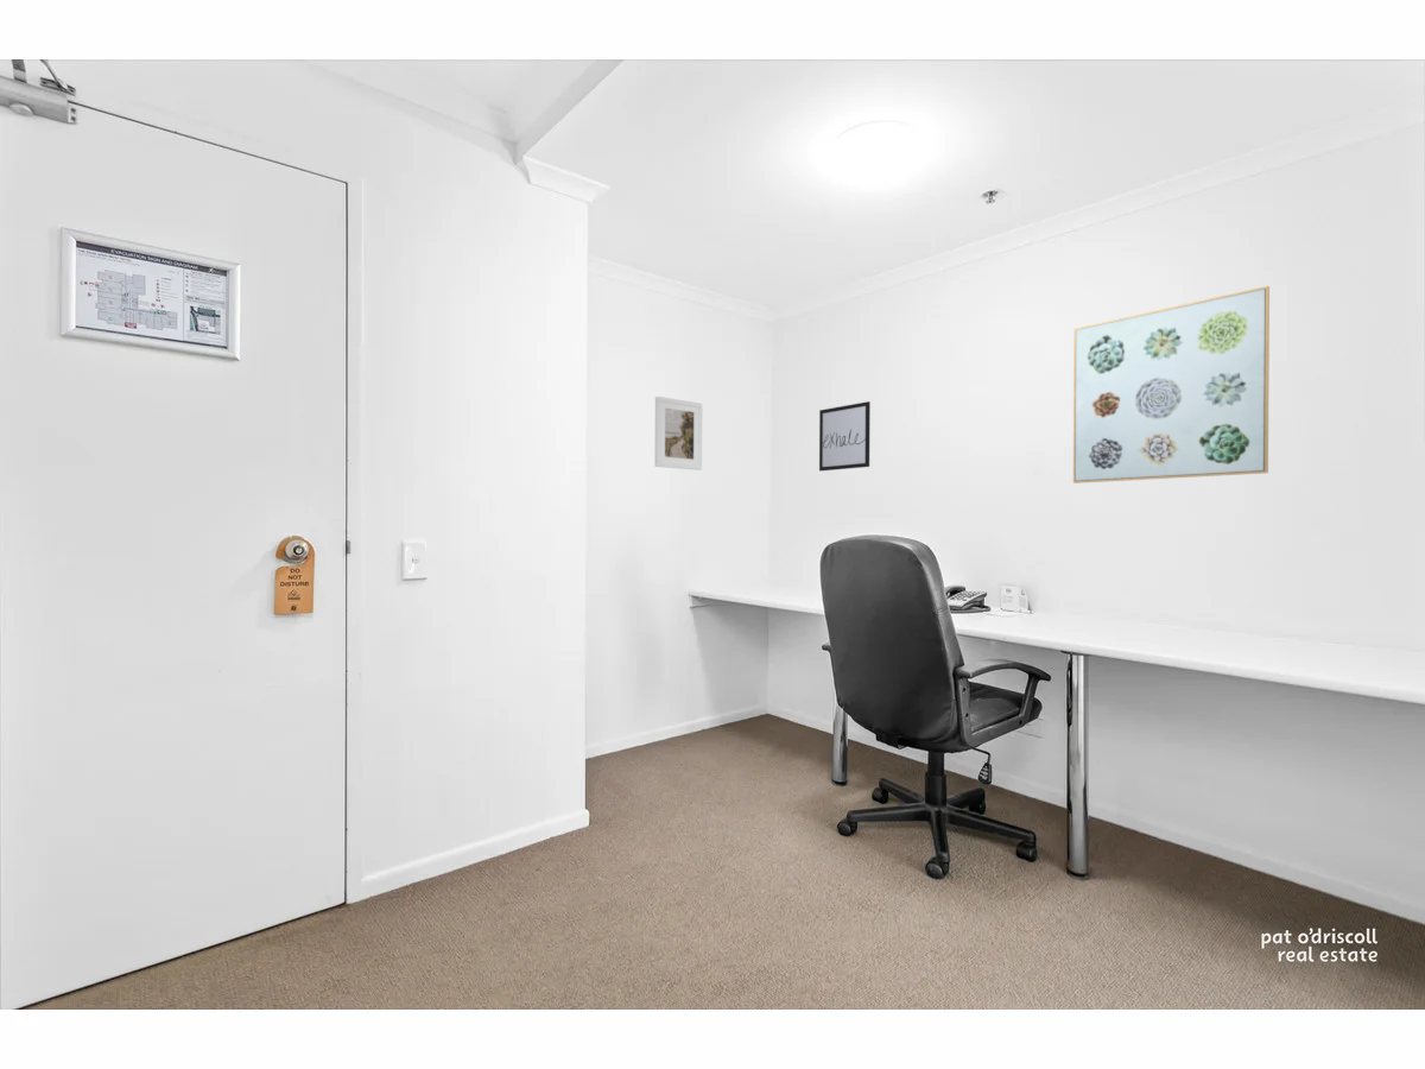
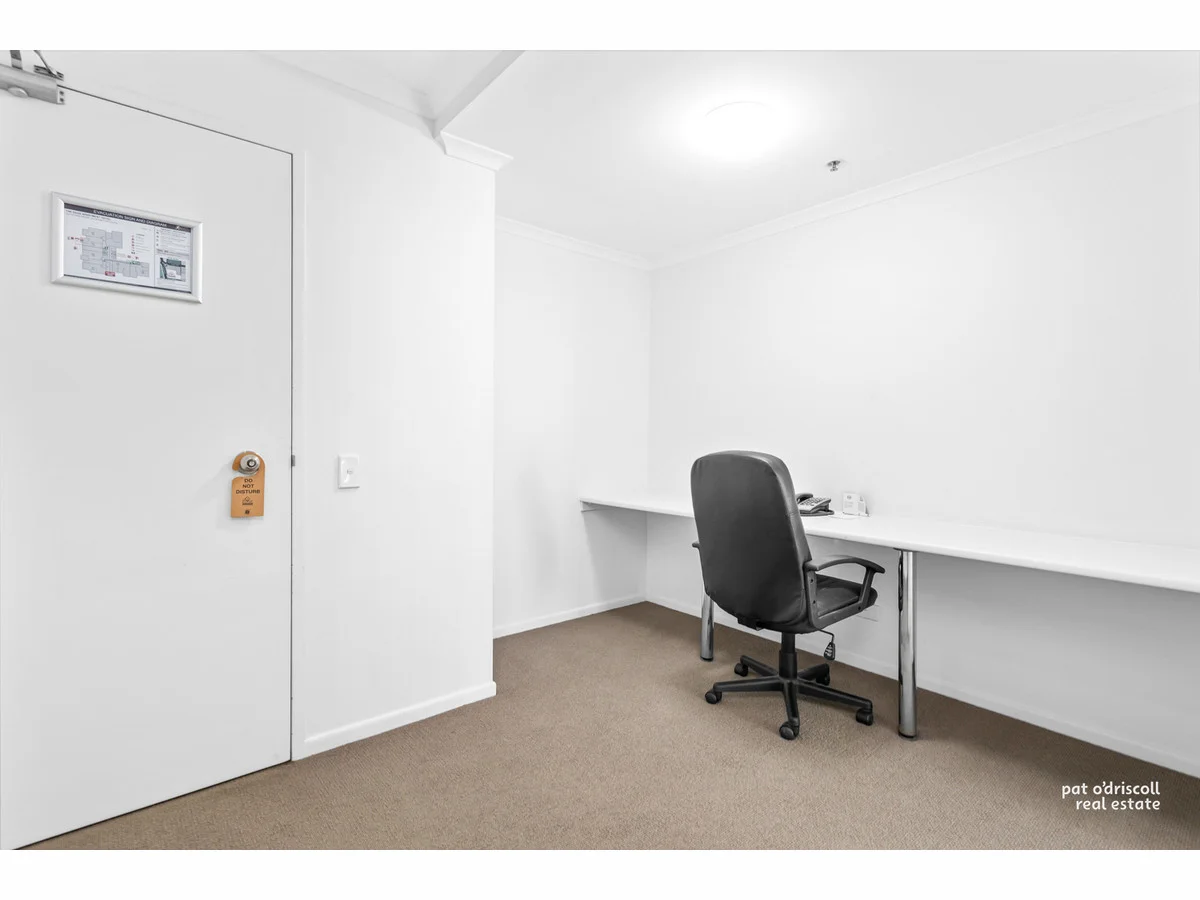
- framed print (678, 434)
- wall art (843, 437)
- wall art (1161, 393)
